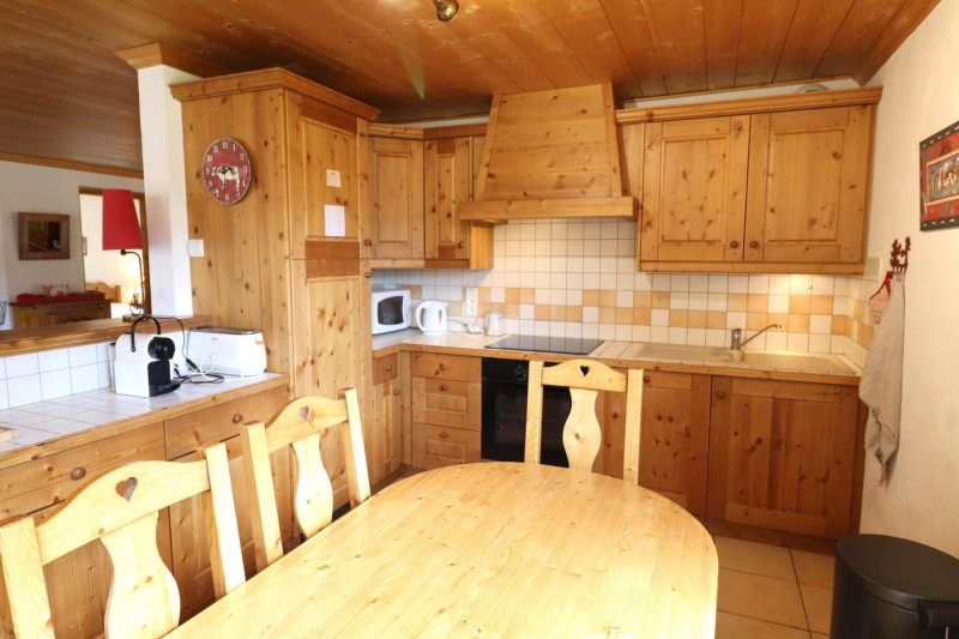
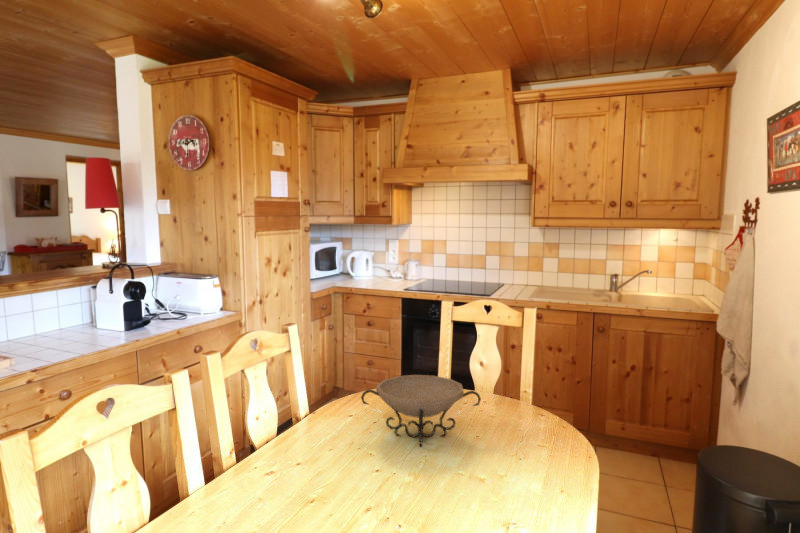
+ decorative bowl (420, 412)
